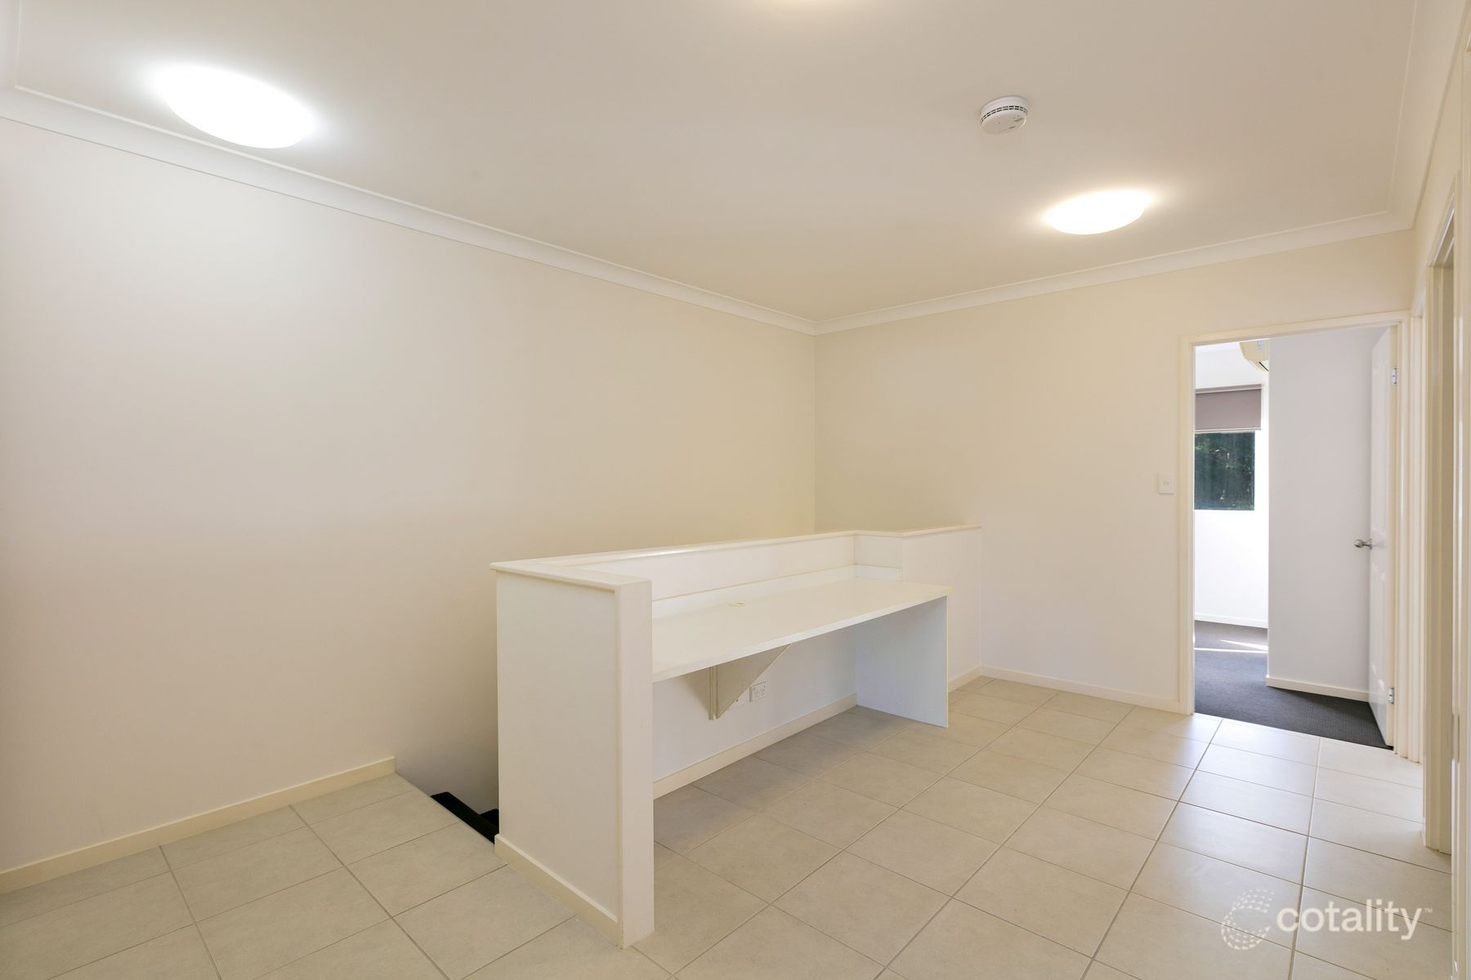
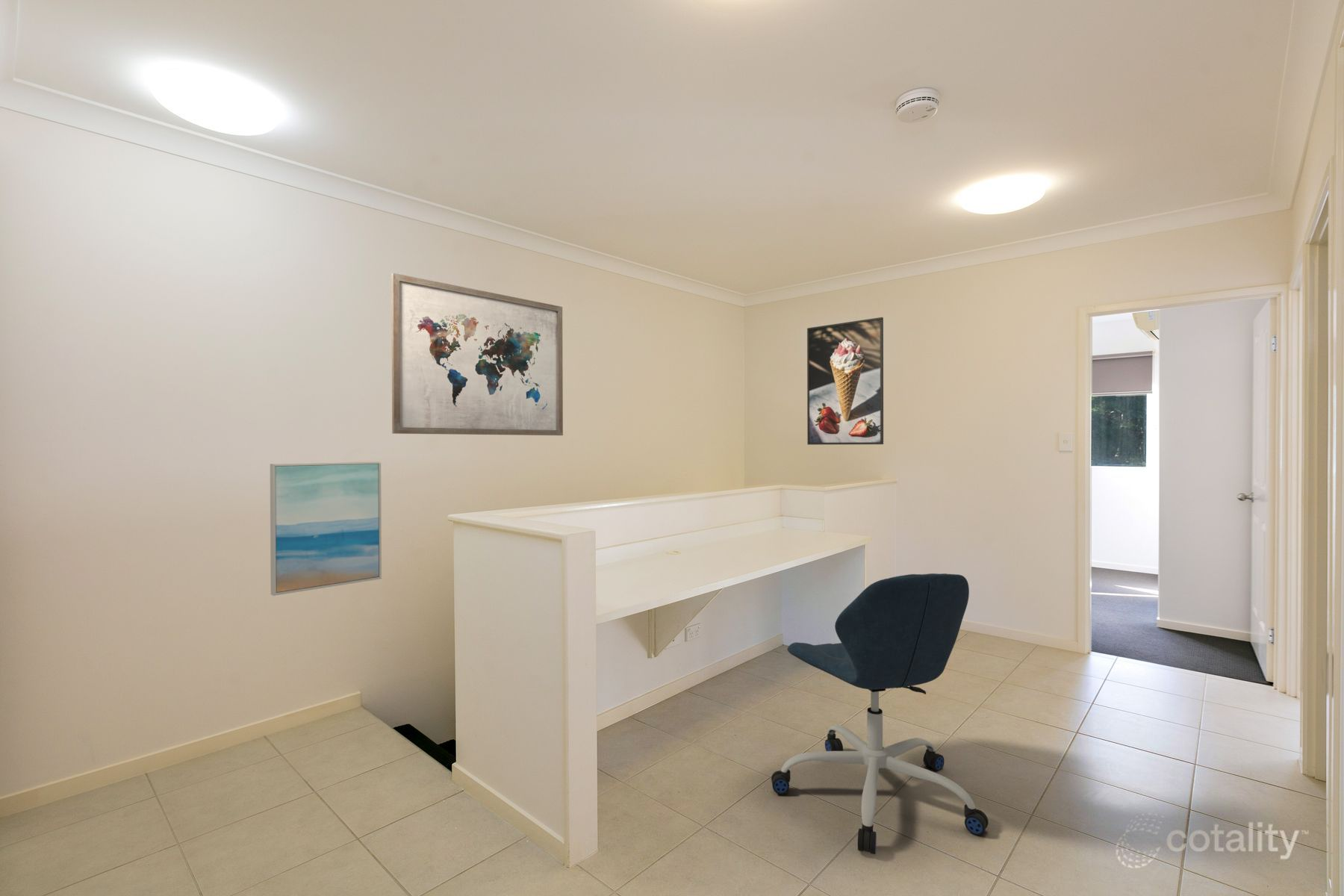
+ wall art (486, 363)
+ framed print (844, 384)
+ office chair (873, 675)
+ wall art (329, 524)
